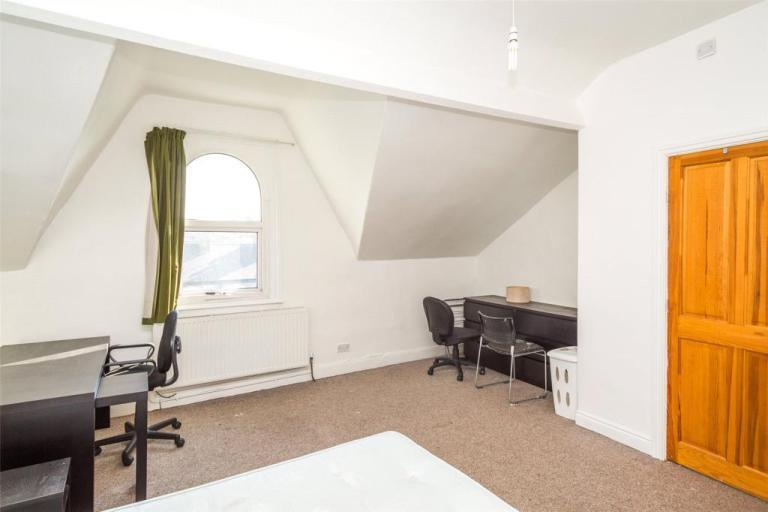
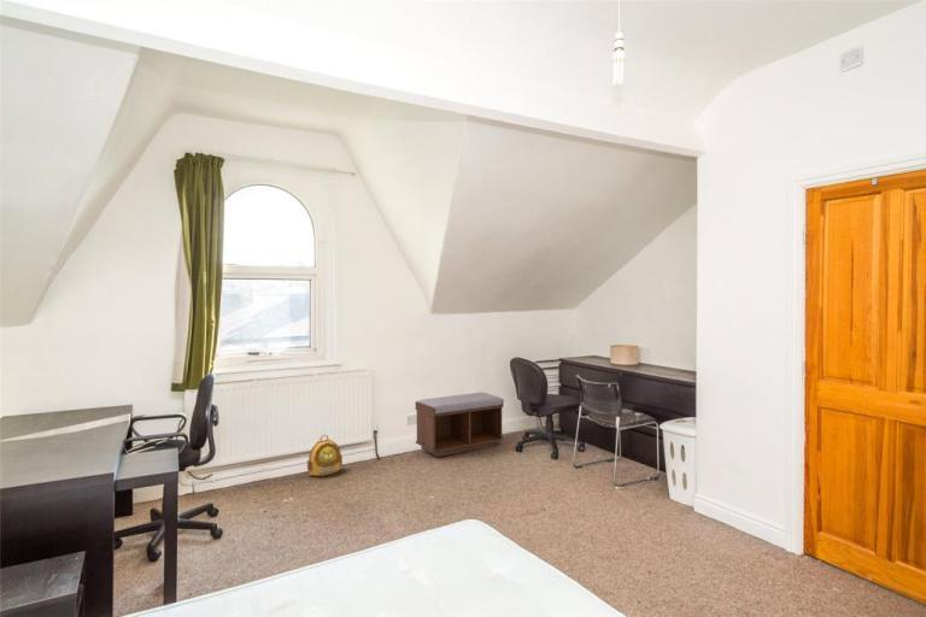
+ backpack (324, 453)
+ bench (459, 422)
